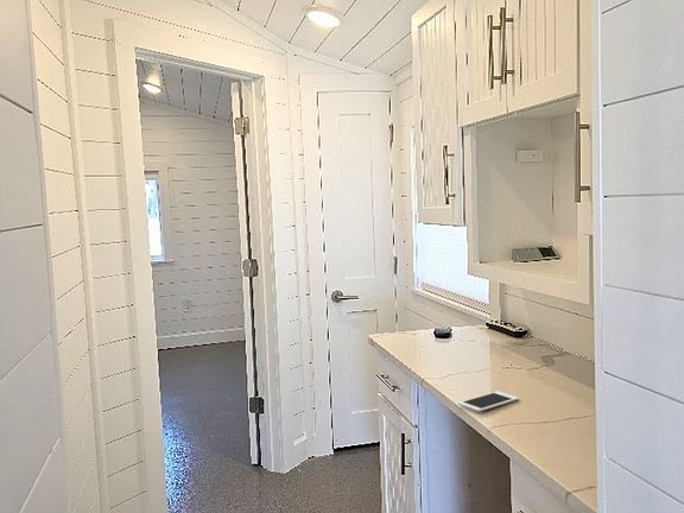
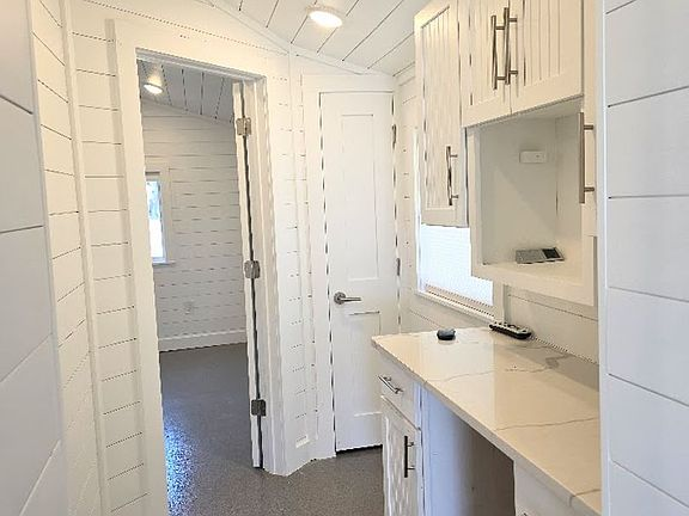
- cell phone (488, 400)
